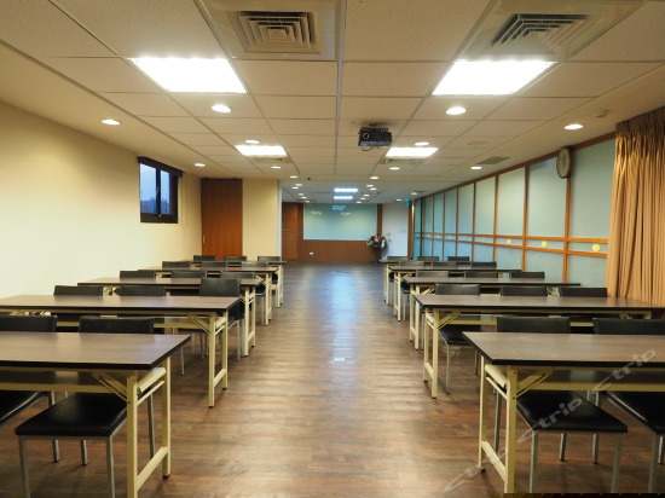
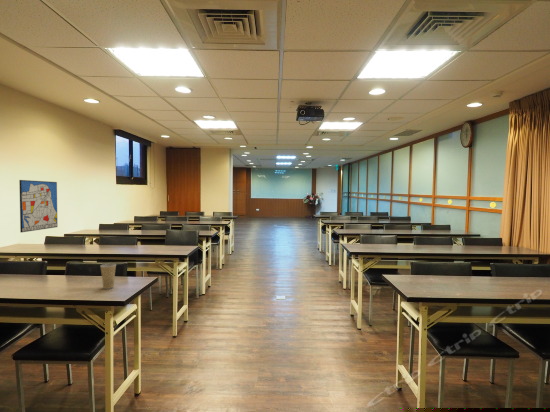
+ paper cup (108, 276)
+ wall art (40, 205)
